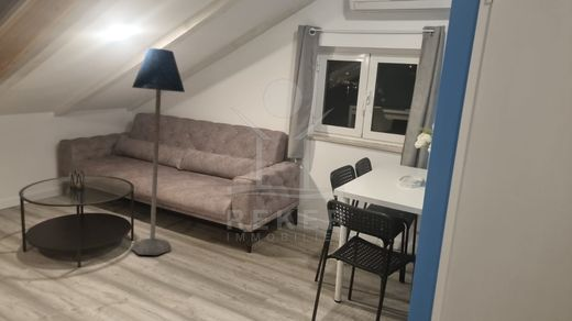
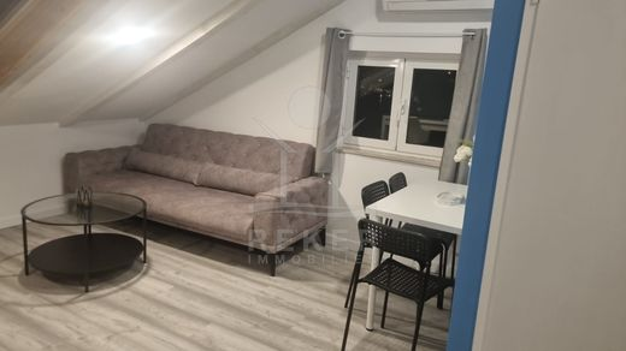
- floor lamp (156, 152)
